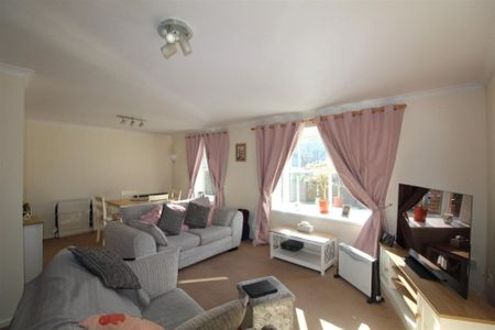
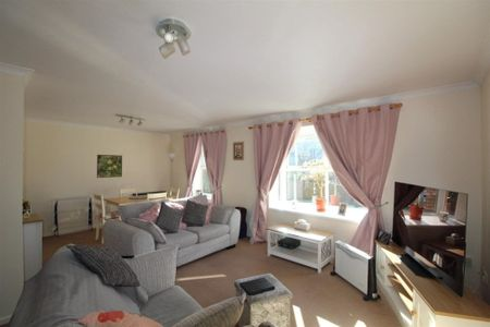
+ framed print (109, 166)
